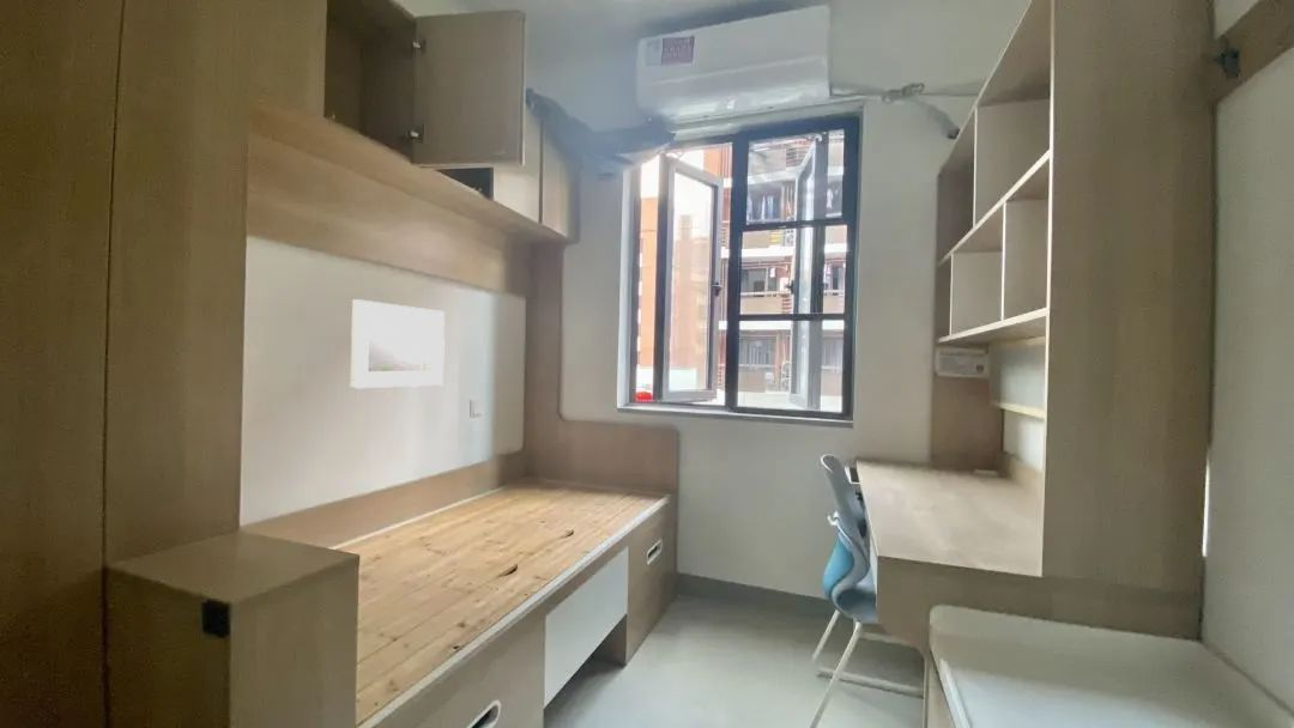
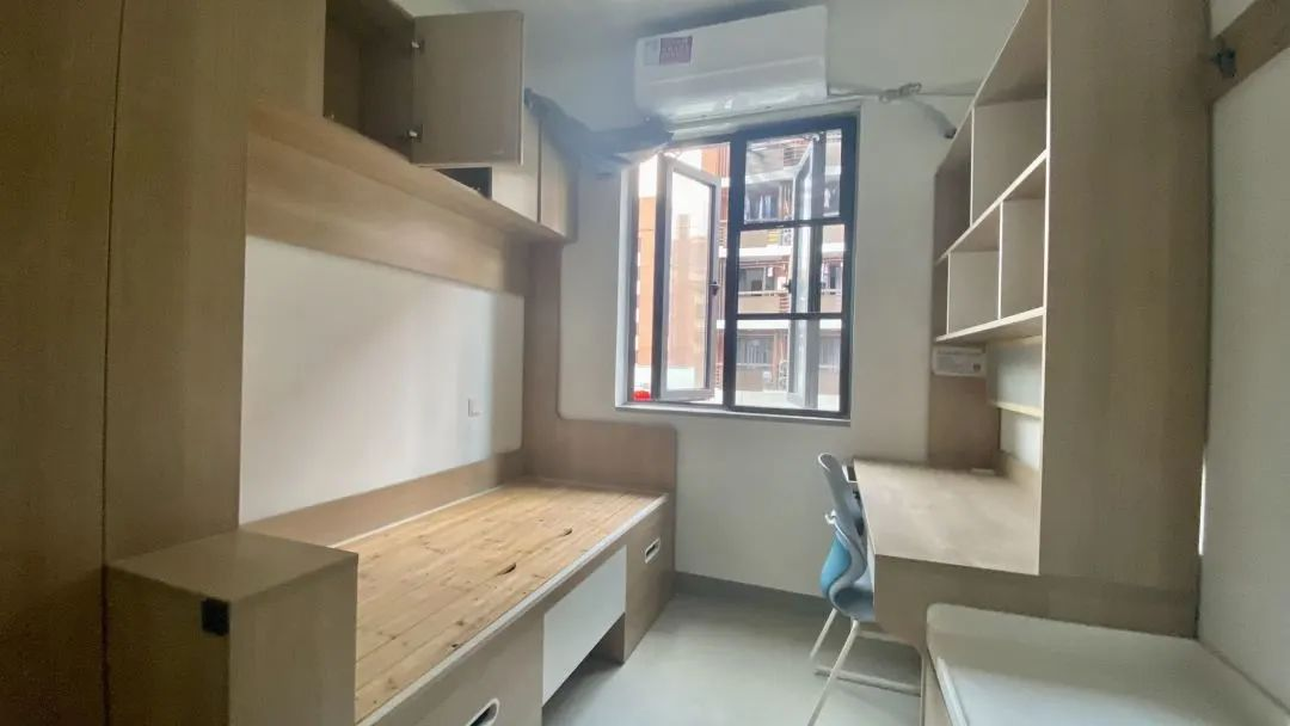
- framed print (401, 346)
